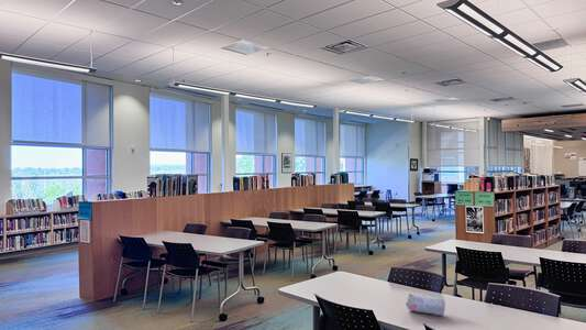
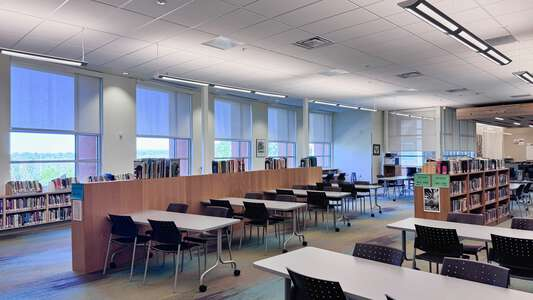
- pencil case (425, 304)
